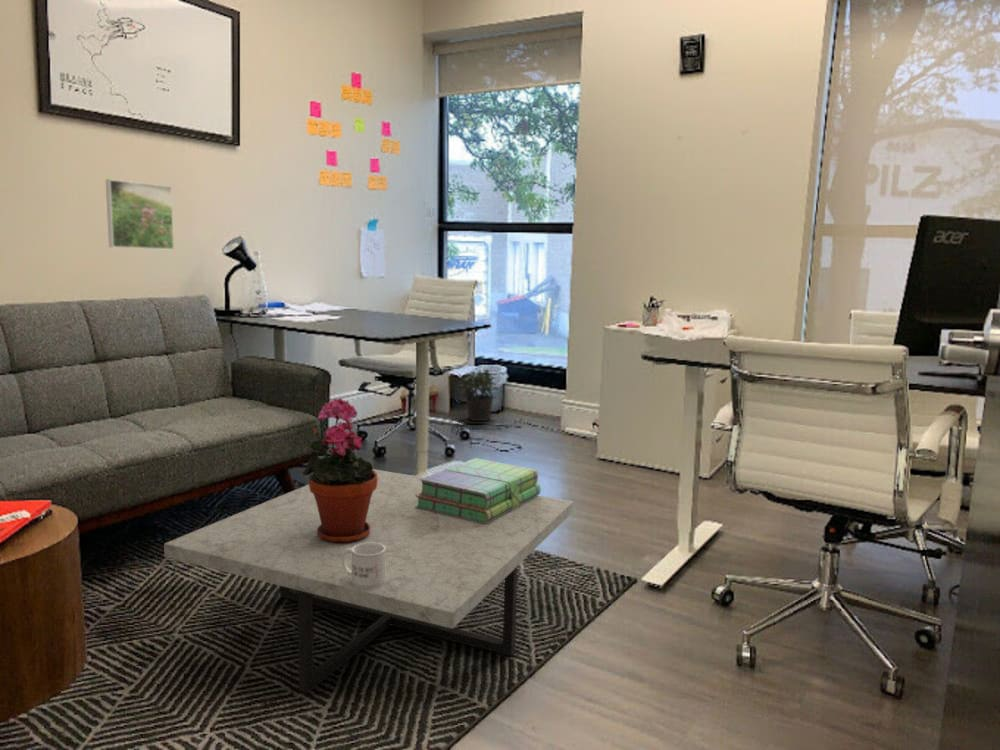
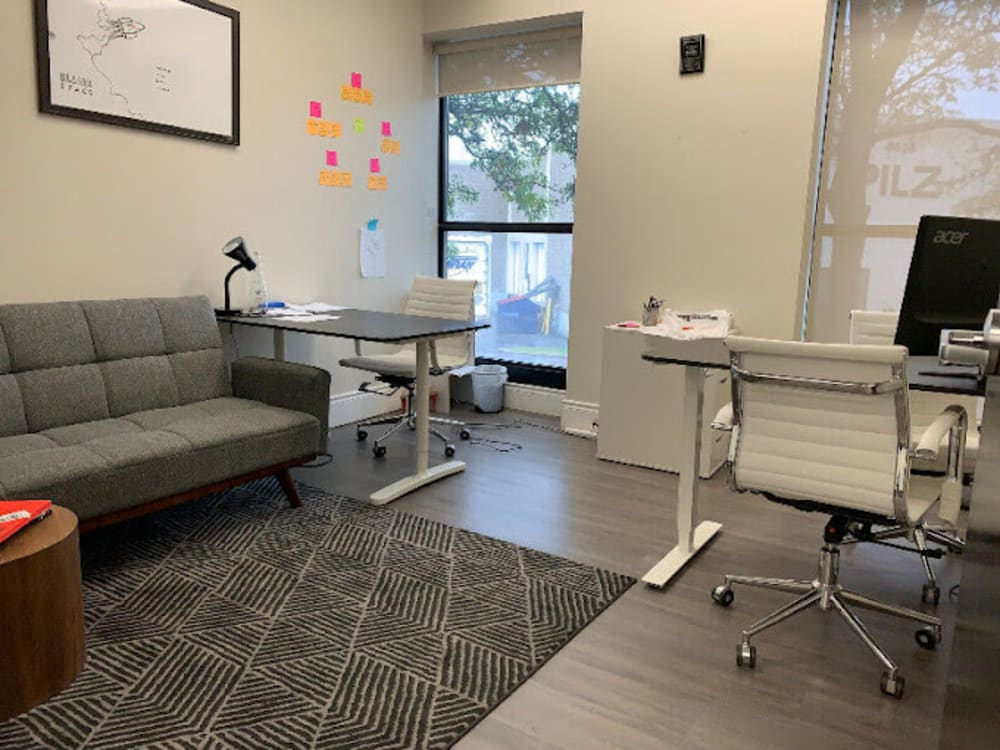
- potted plant (481, 393)
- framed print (141, 216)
- potted plant (340, 467)
- coffee table (389, 571)
- stack of books (480, 487)
- mug (362, 563)
